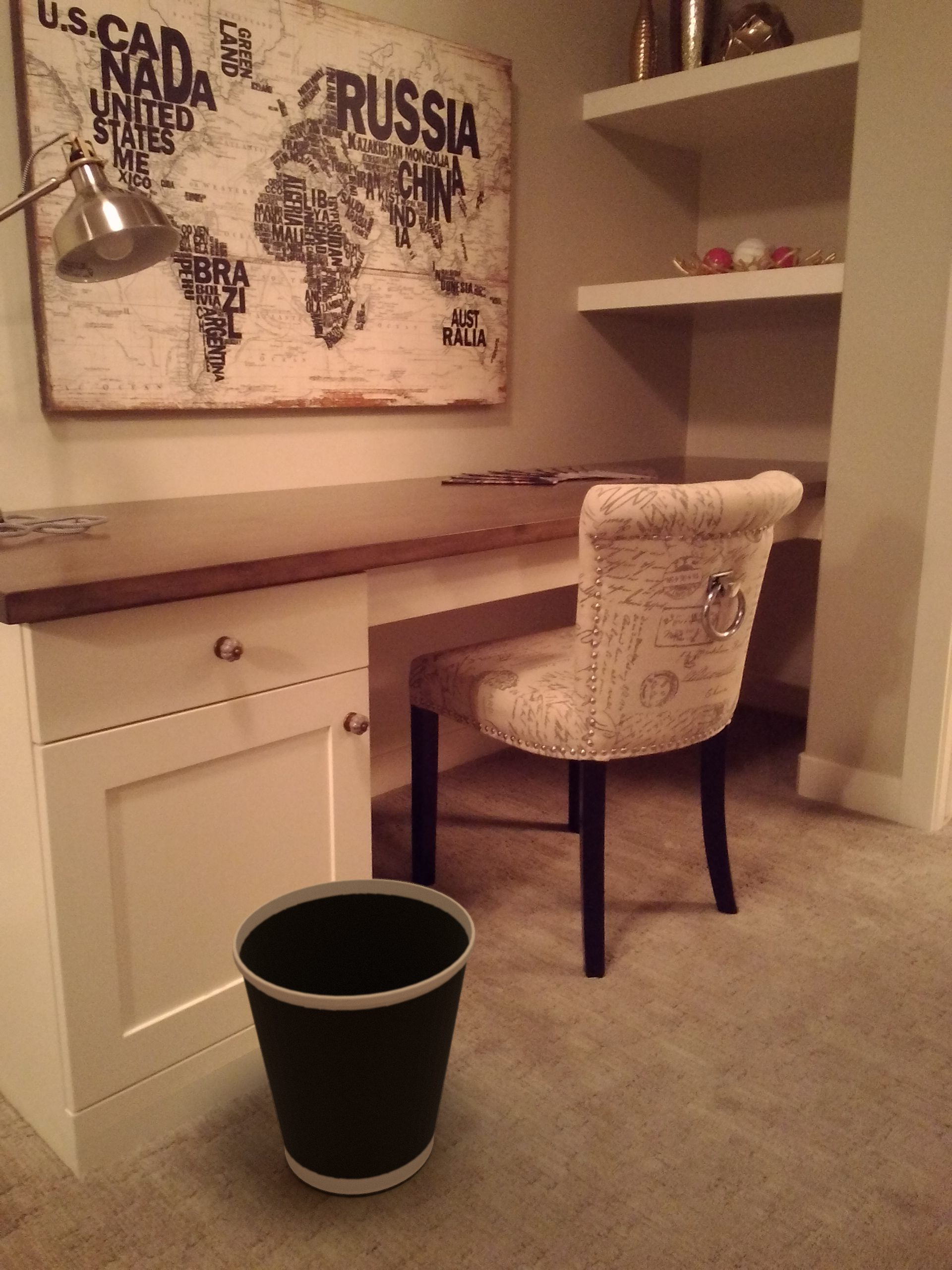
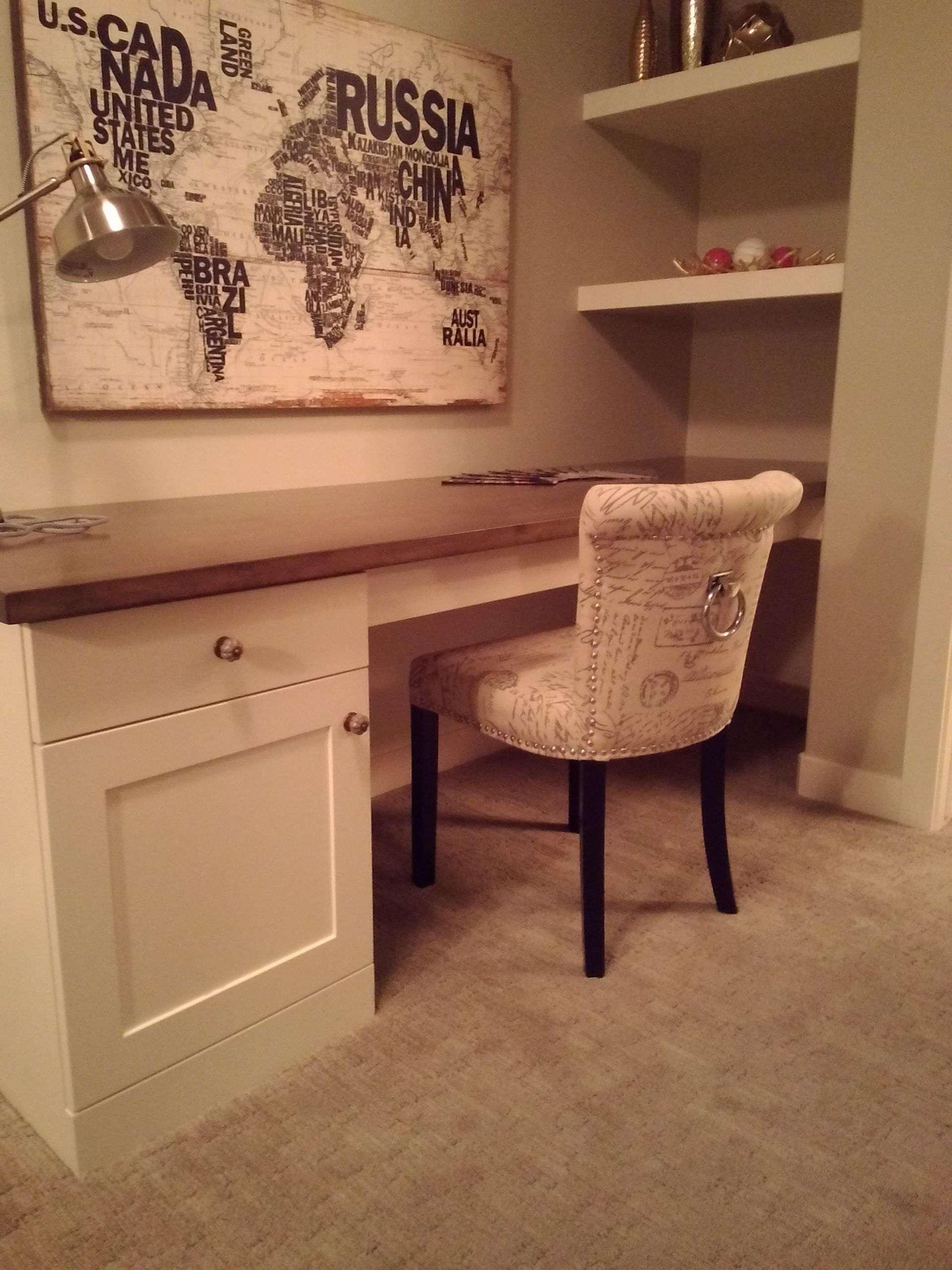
- wastebasket (357, 1037)
